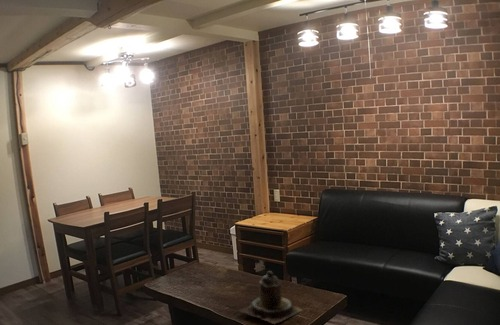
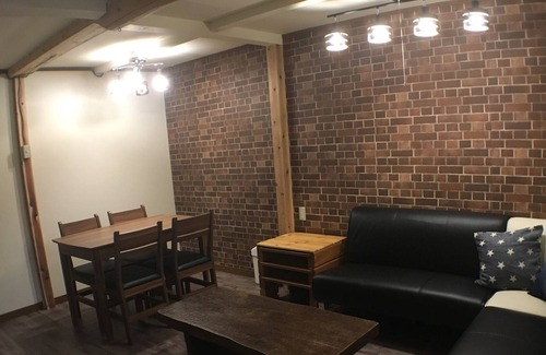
- teapot (269, 293)
